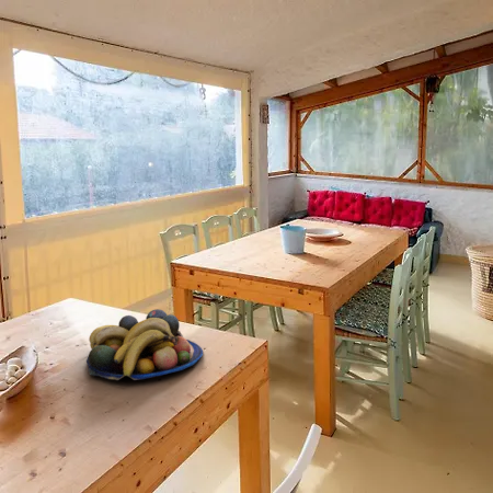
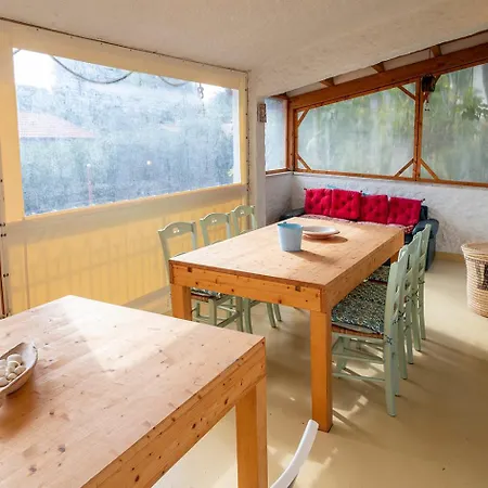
- fruit bowl (145, 336)
